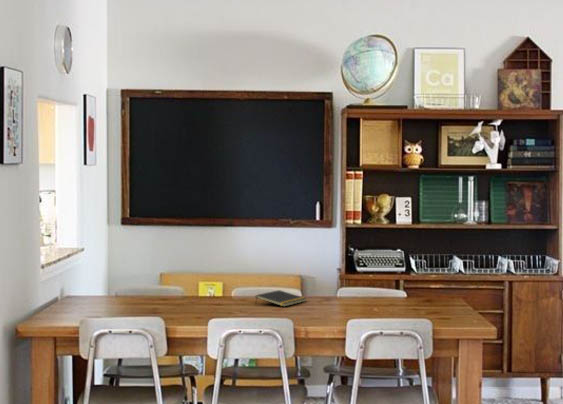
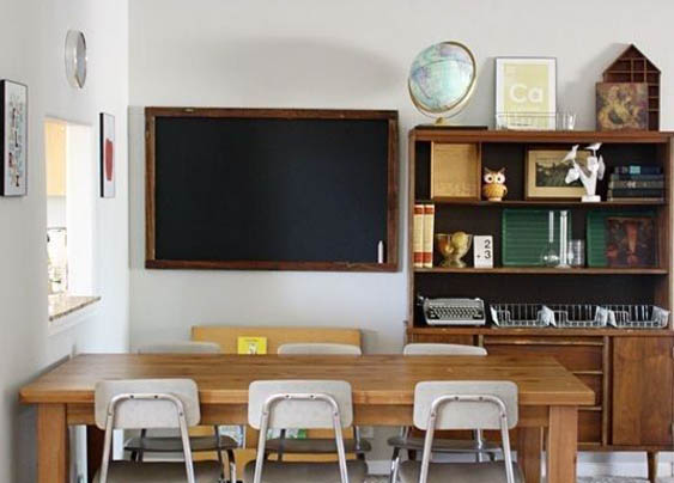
- notepad (281, 298)
